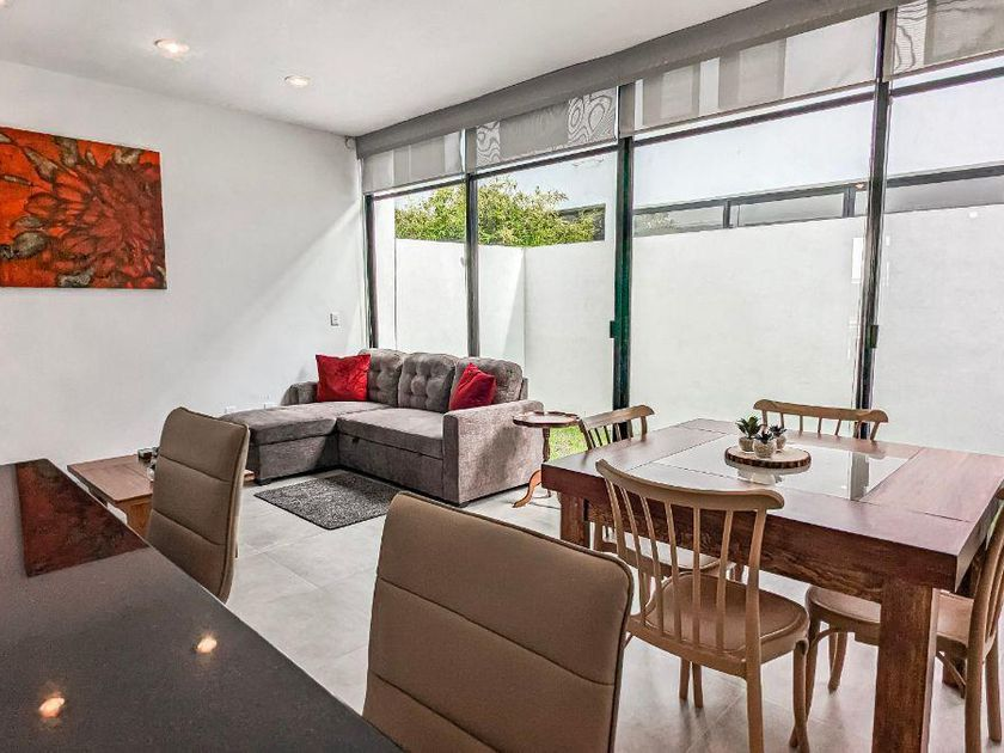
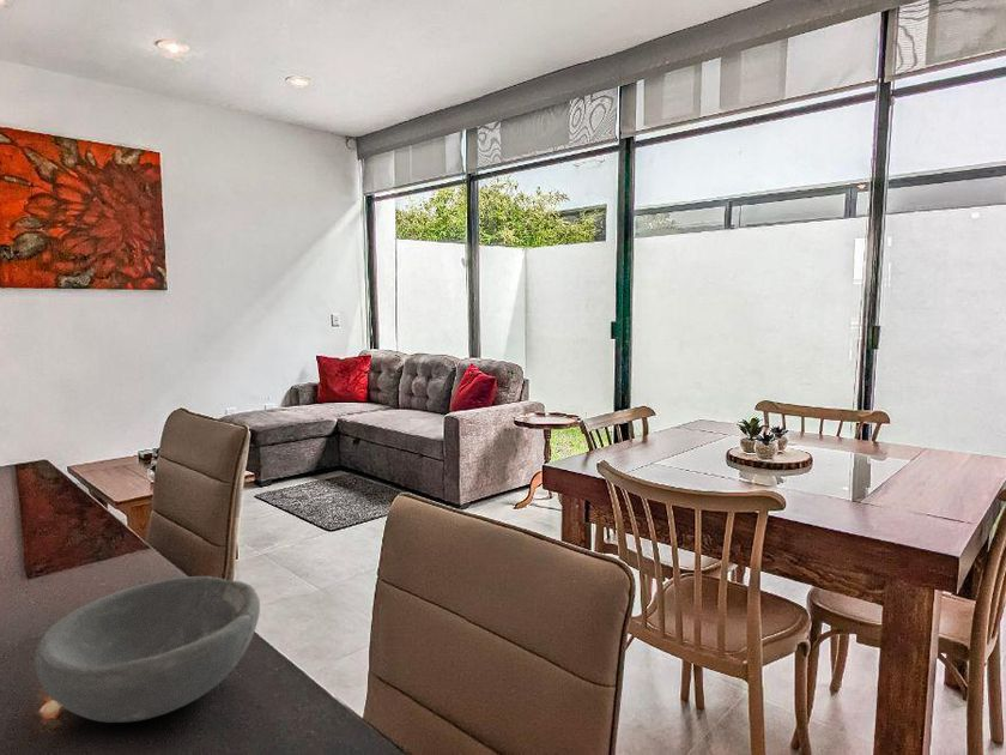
+ bowl (156, 652)
